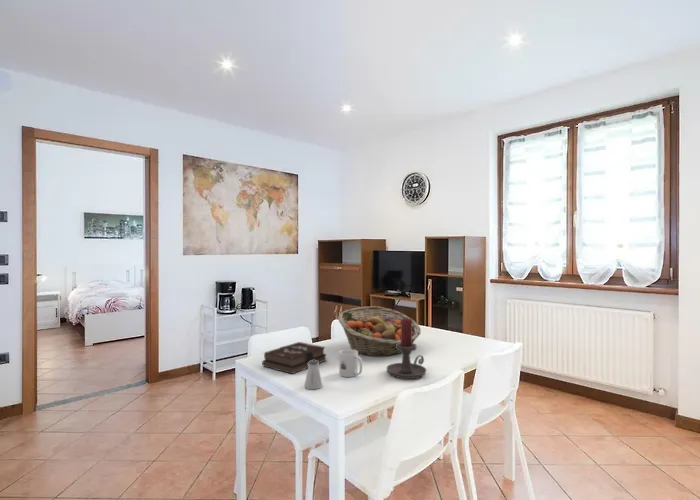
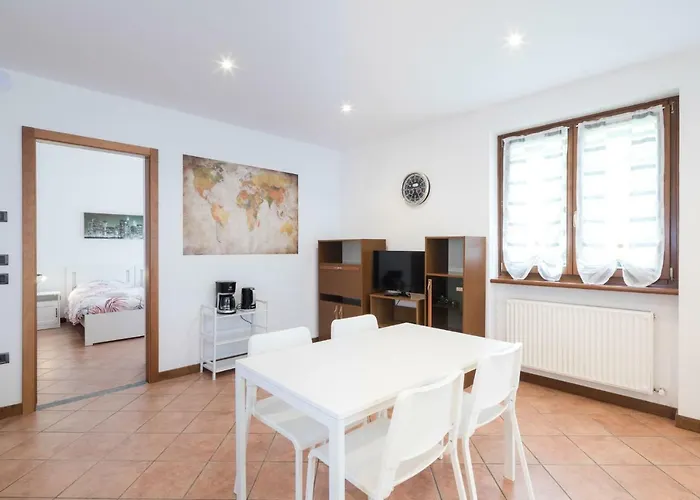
- hardback book (295, 356)
- saltshaker (313, 373)
- mug (351, 363)
- candle holder (409, 344)
- fruit basket (379, 329)
